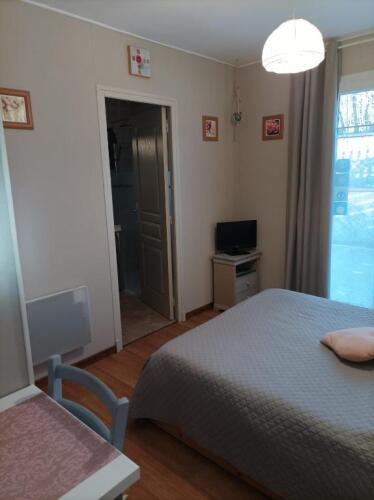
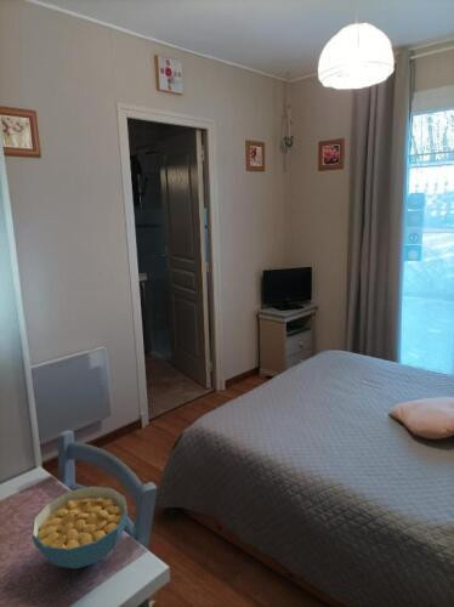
+ cereal bowl (83, 533)
